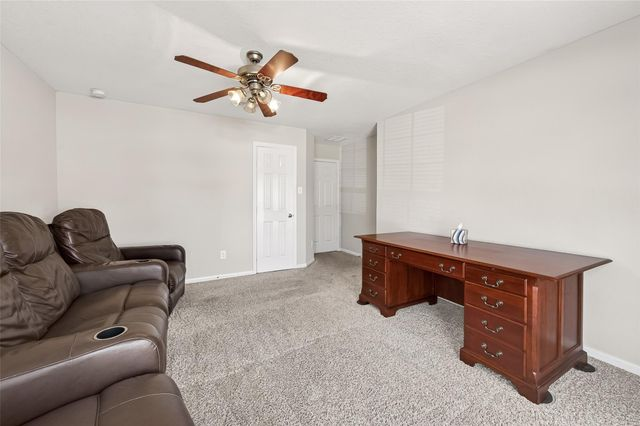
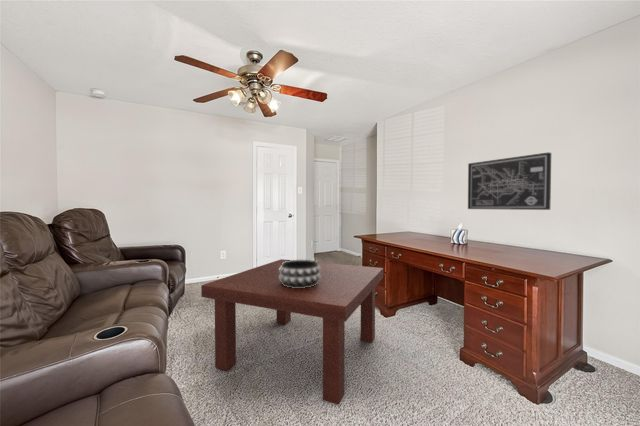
+ wall art (504, 184)
+ decorative bowl (299, 272)
+ coffee table (303, 313)
